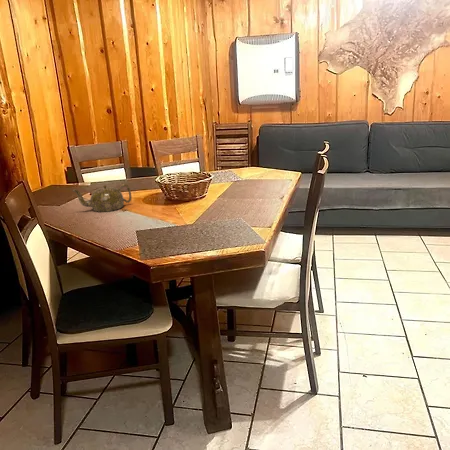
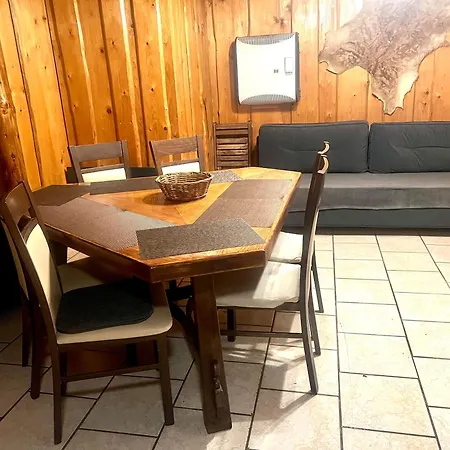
- teapot (103, 196)
